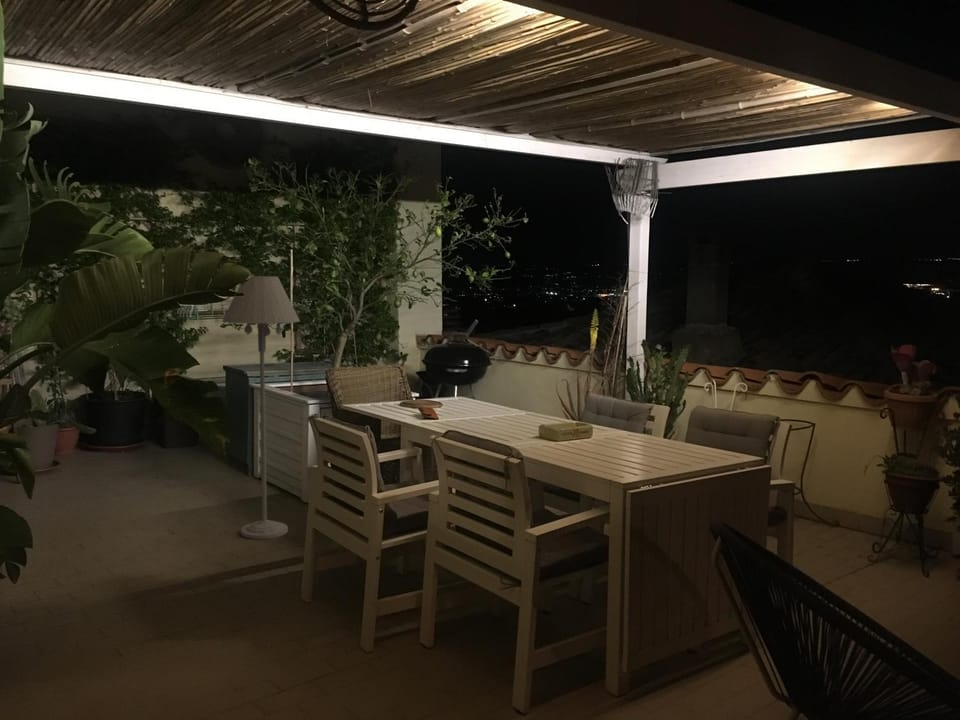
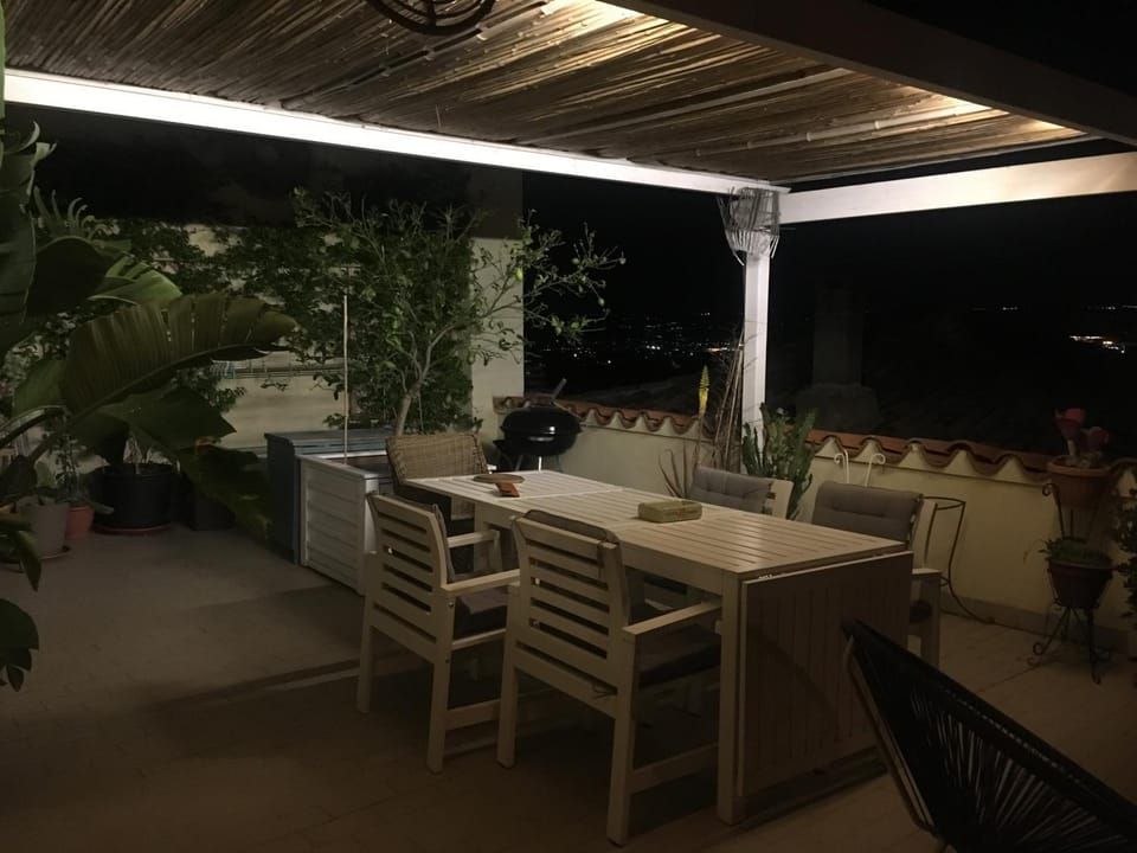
- floor lamp (262, 406)
